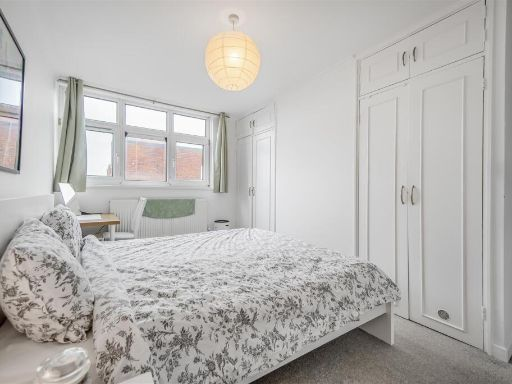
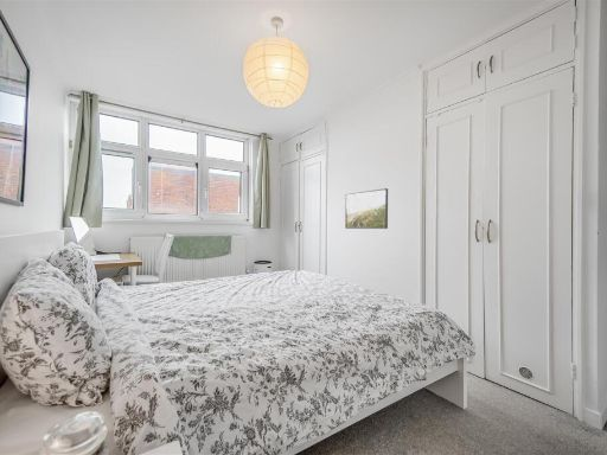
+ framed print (364, 210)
